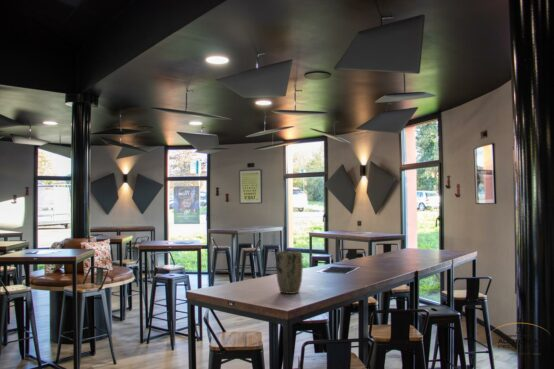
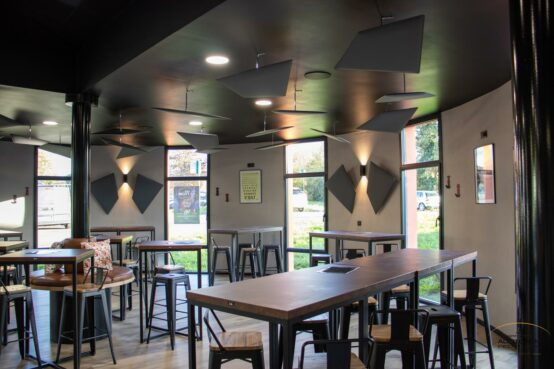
- plant pot (289, 272)
